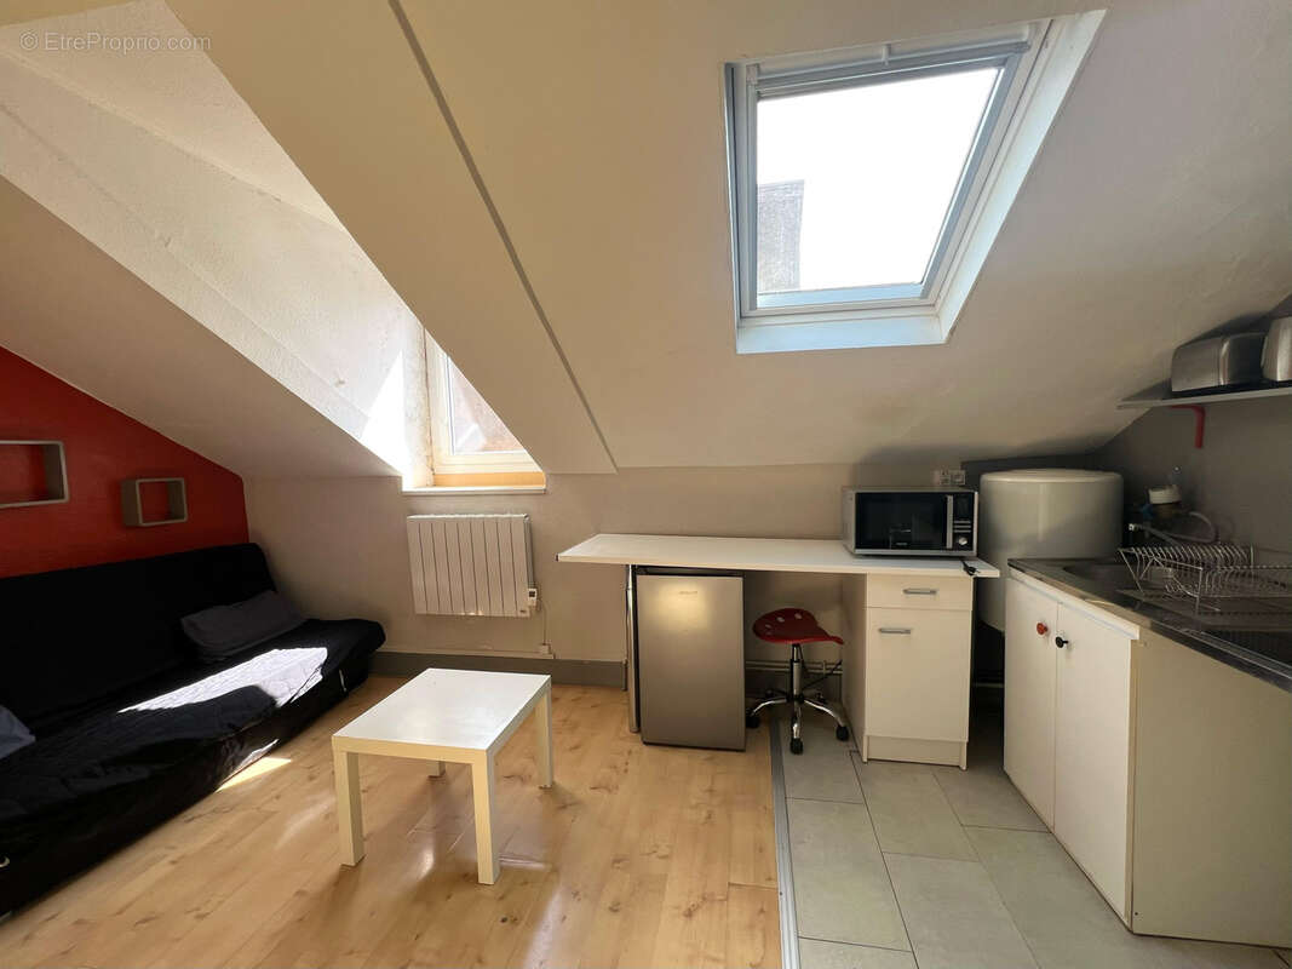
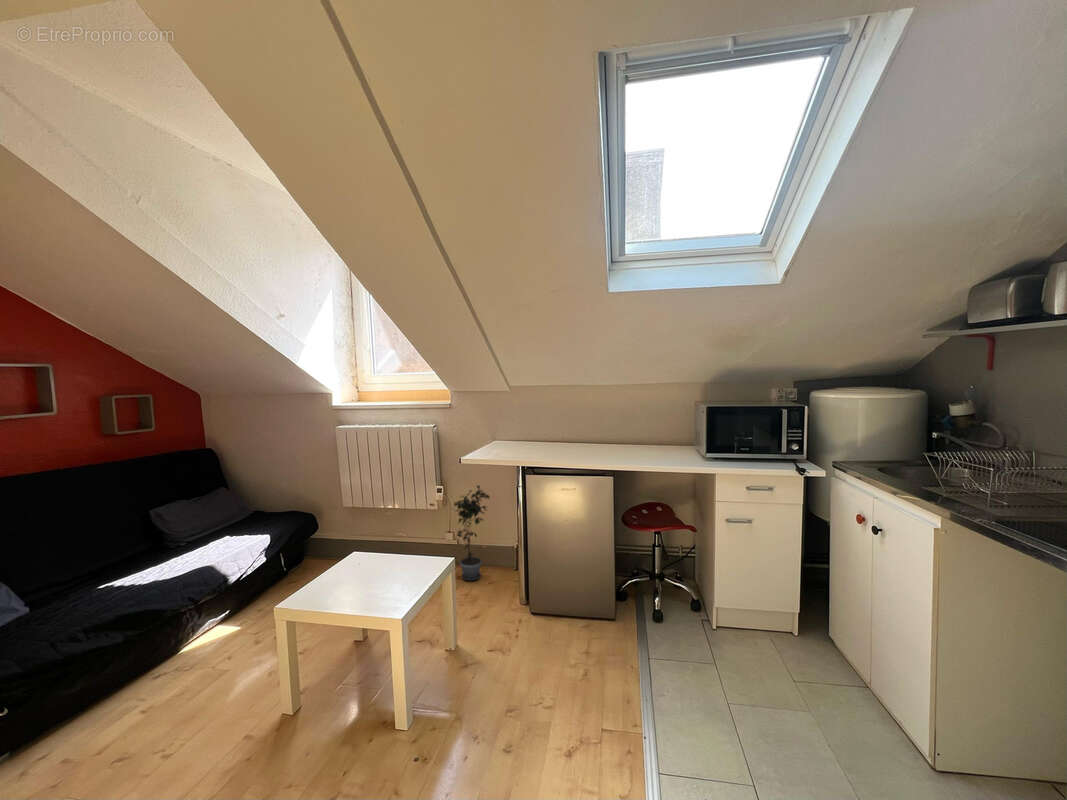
+ potted plant (470, 533)
